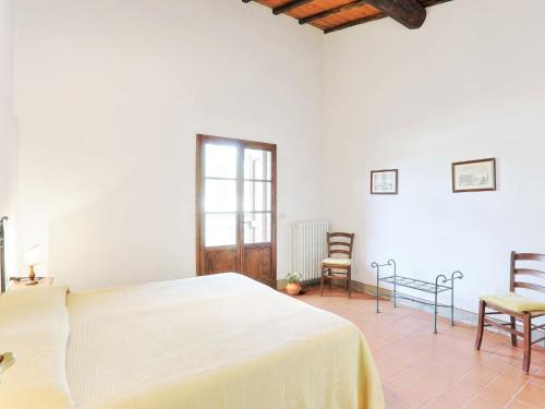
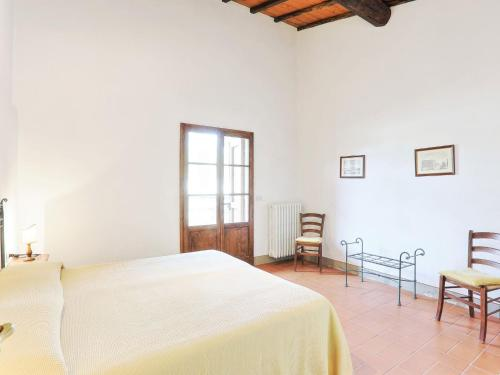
- potted plant (292, 281)
